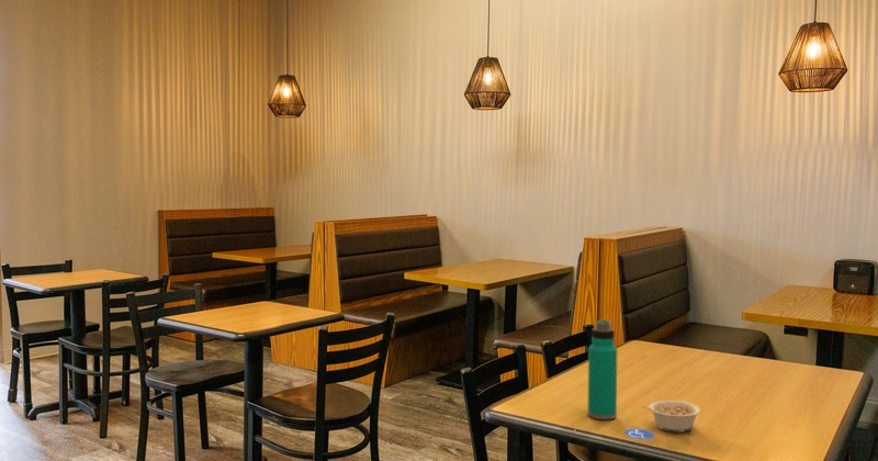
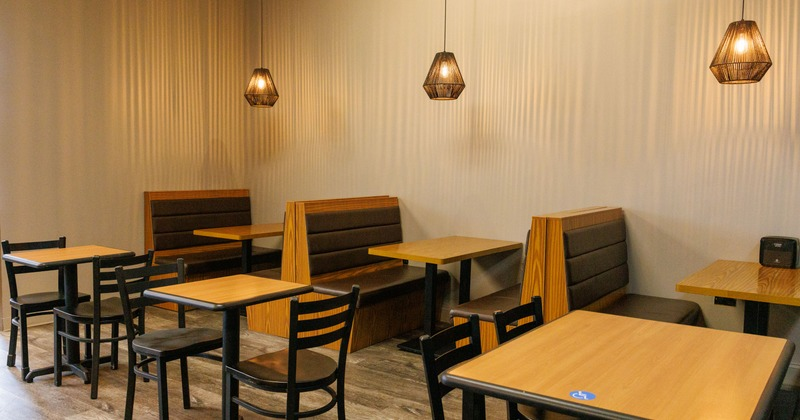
- legume (673, 415)
- water bottle (603, 368)
